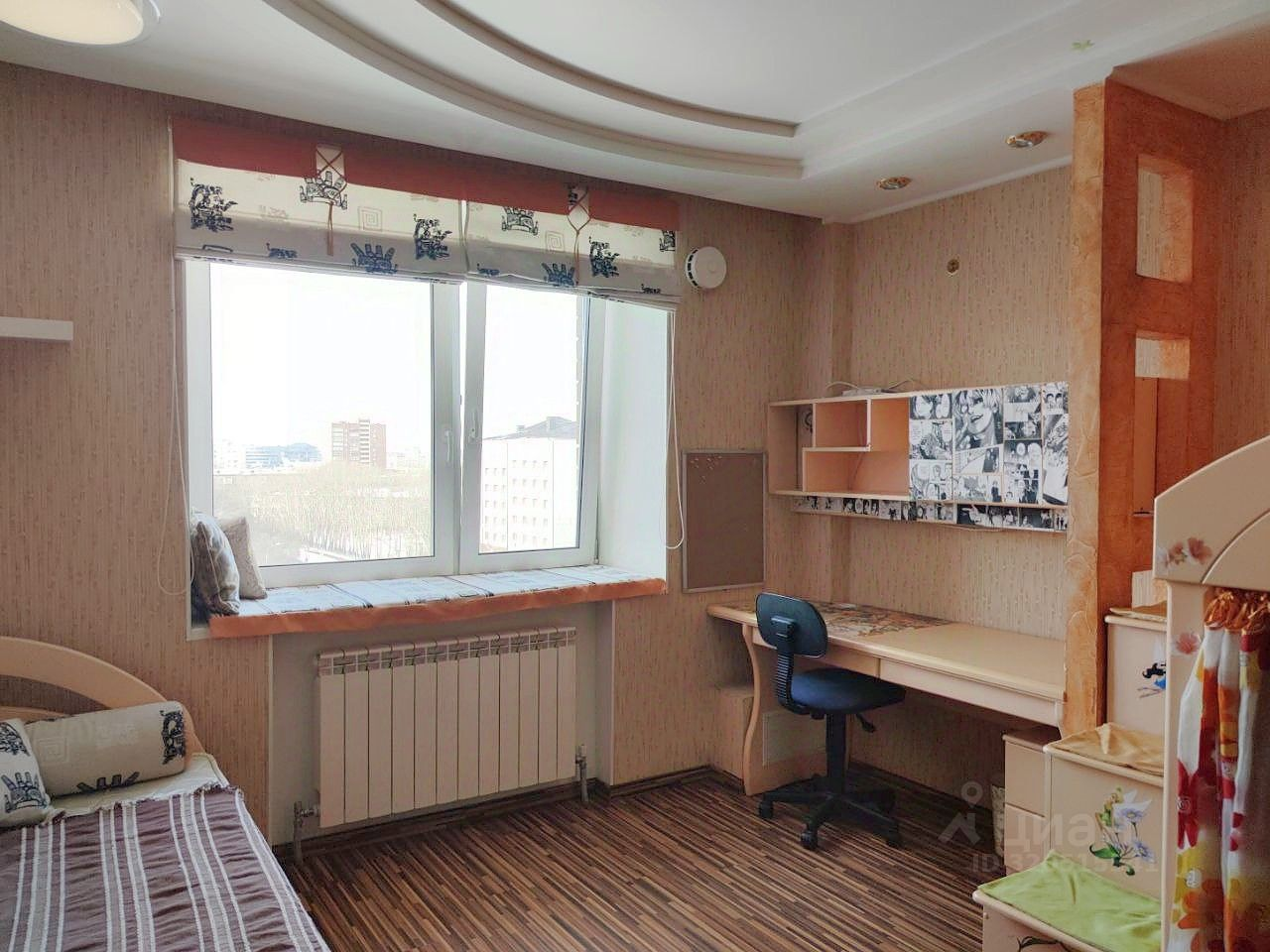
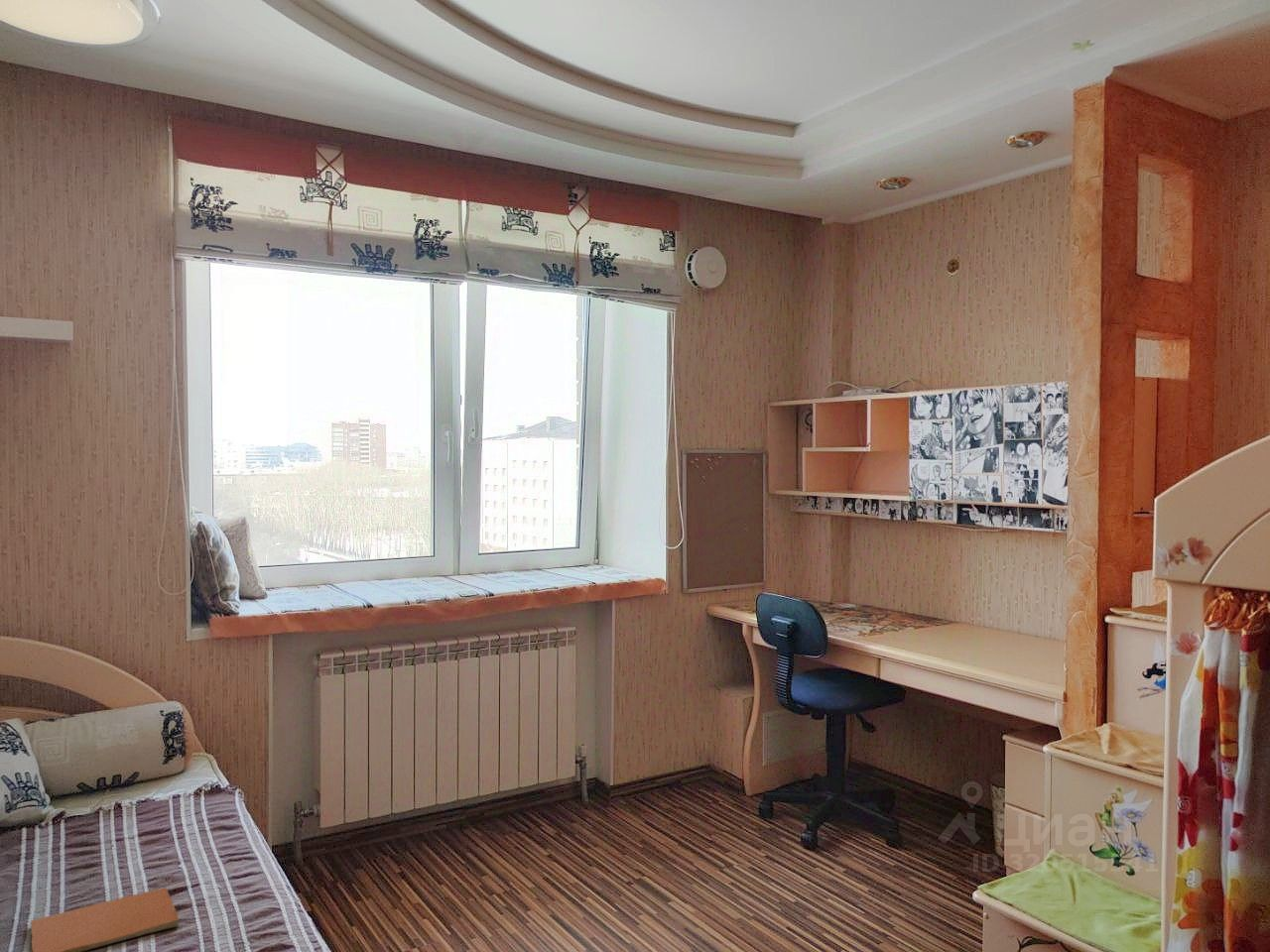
+ book (104, 921)
